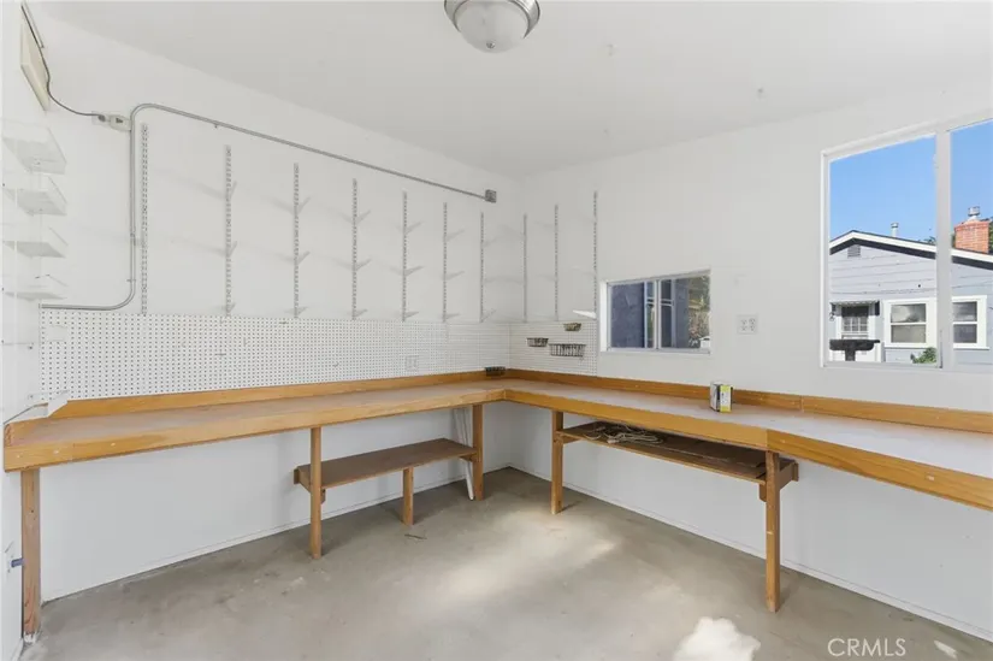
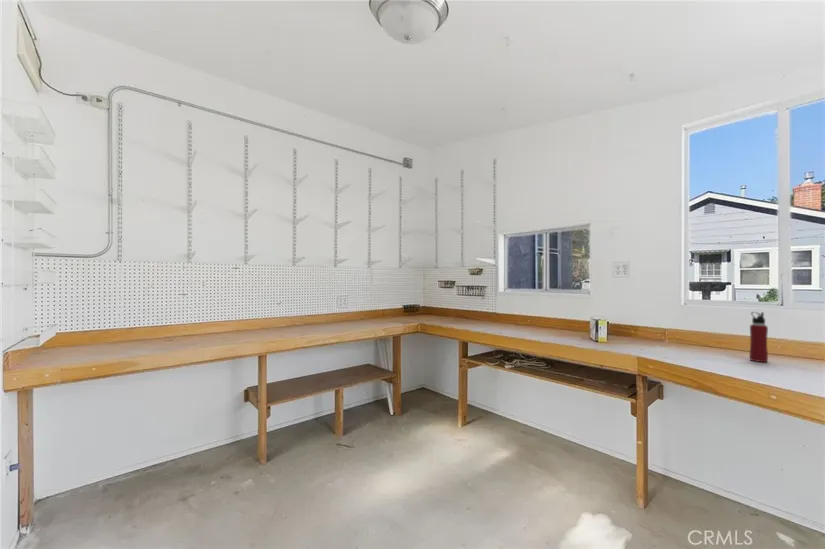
+ water bottle (758, 336)
